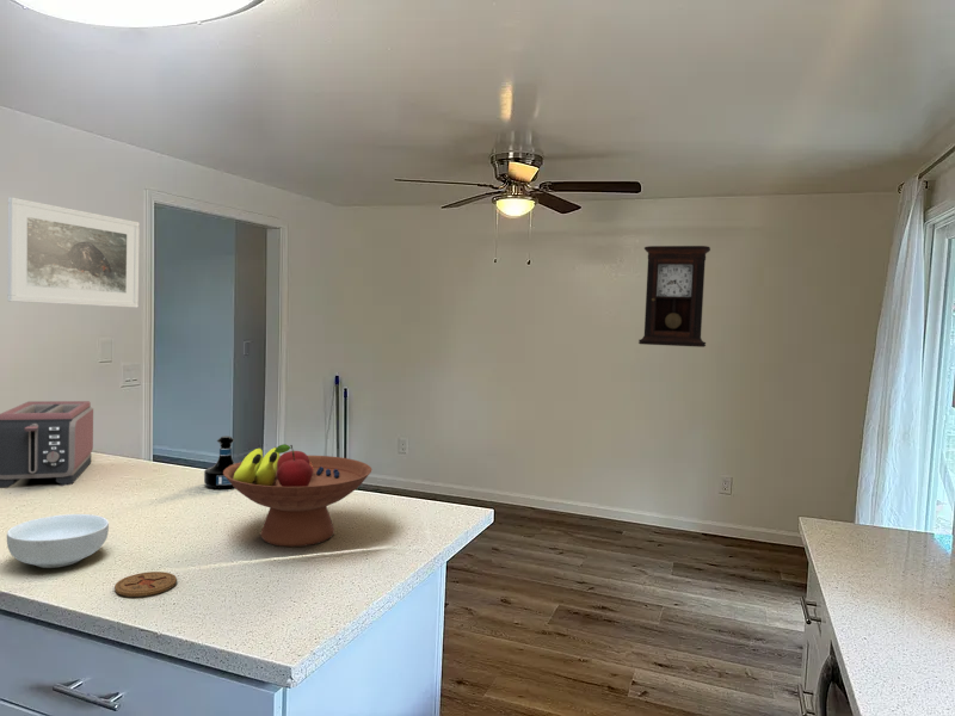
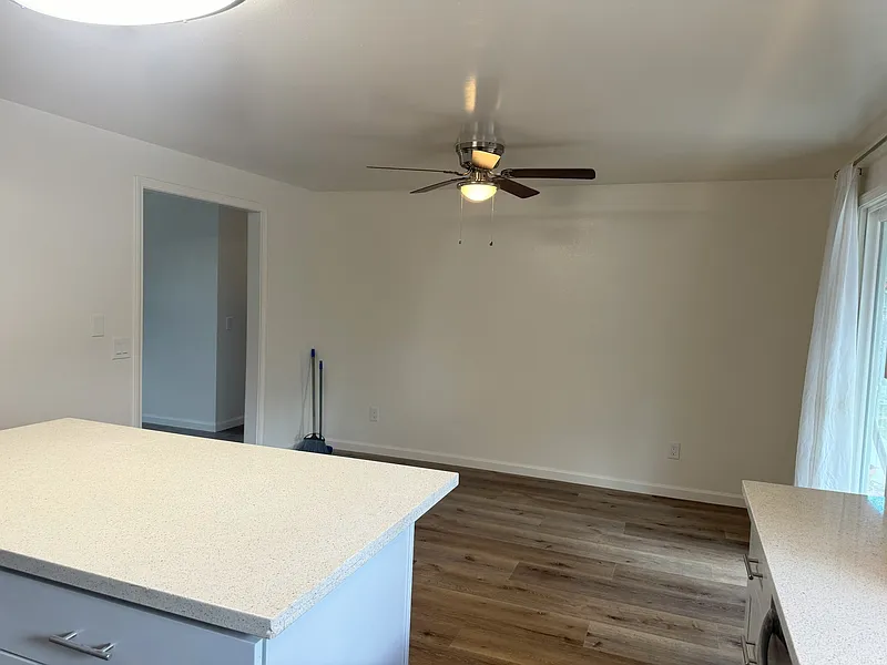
- cereal bowl (58, 543)
- fruit bowl (298, 489)
- pendulum clock (673, 296)
- toaster (45, 442)
- tequila bottle (224, 461)
- coaster (146, 584)
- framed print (79, 258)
